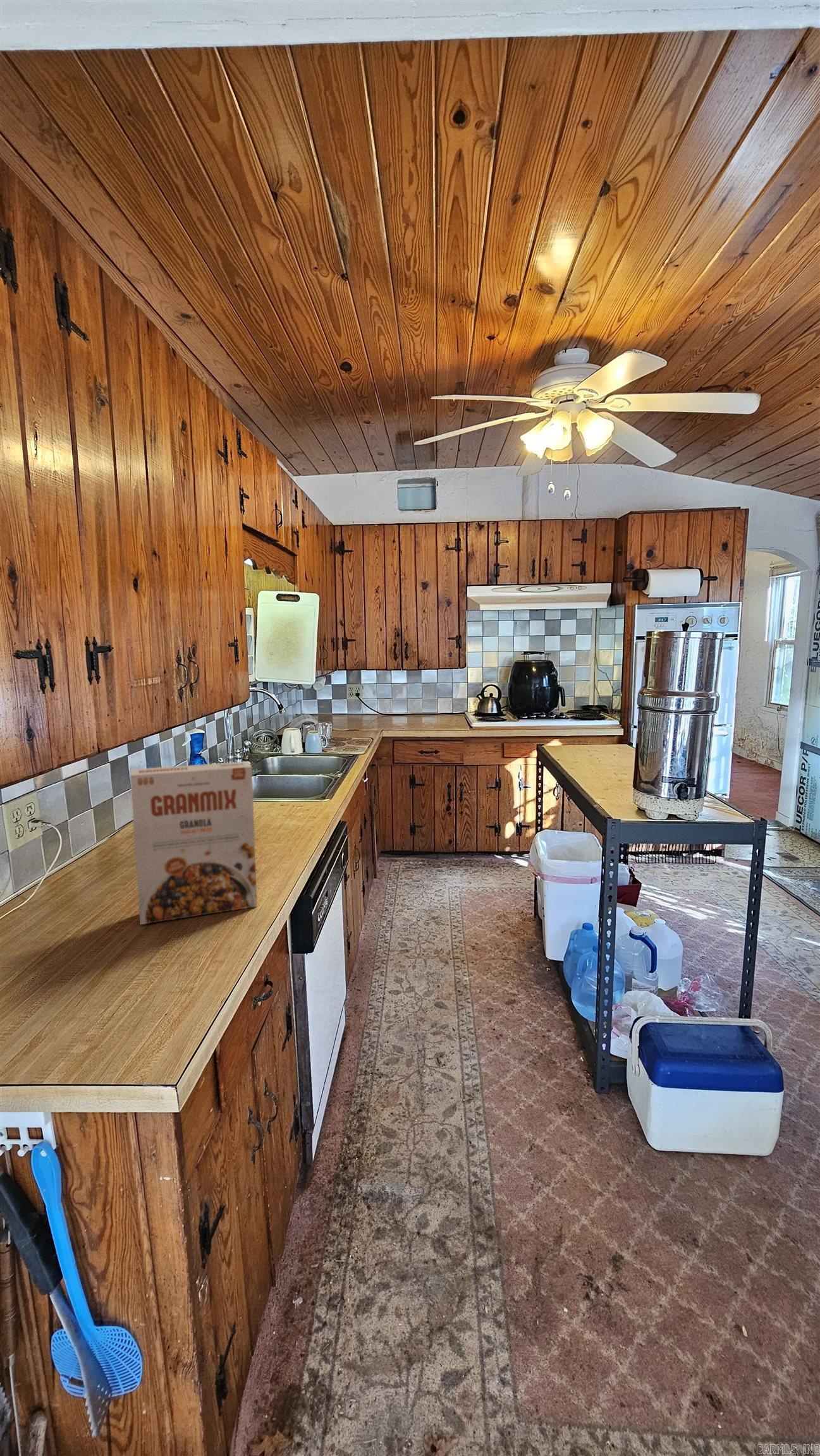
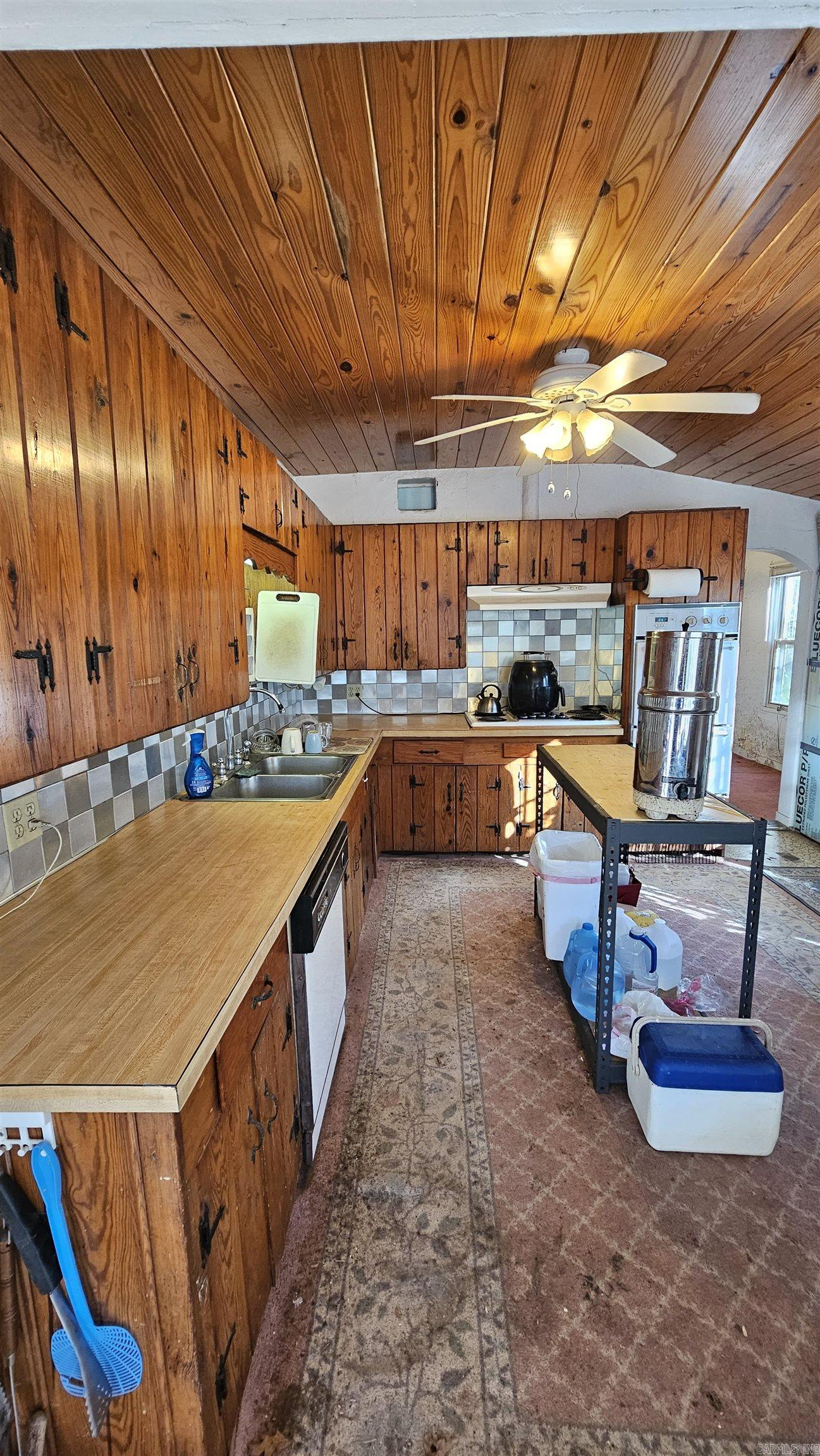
- cereal box (196, 839)
